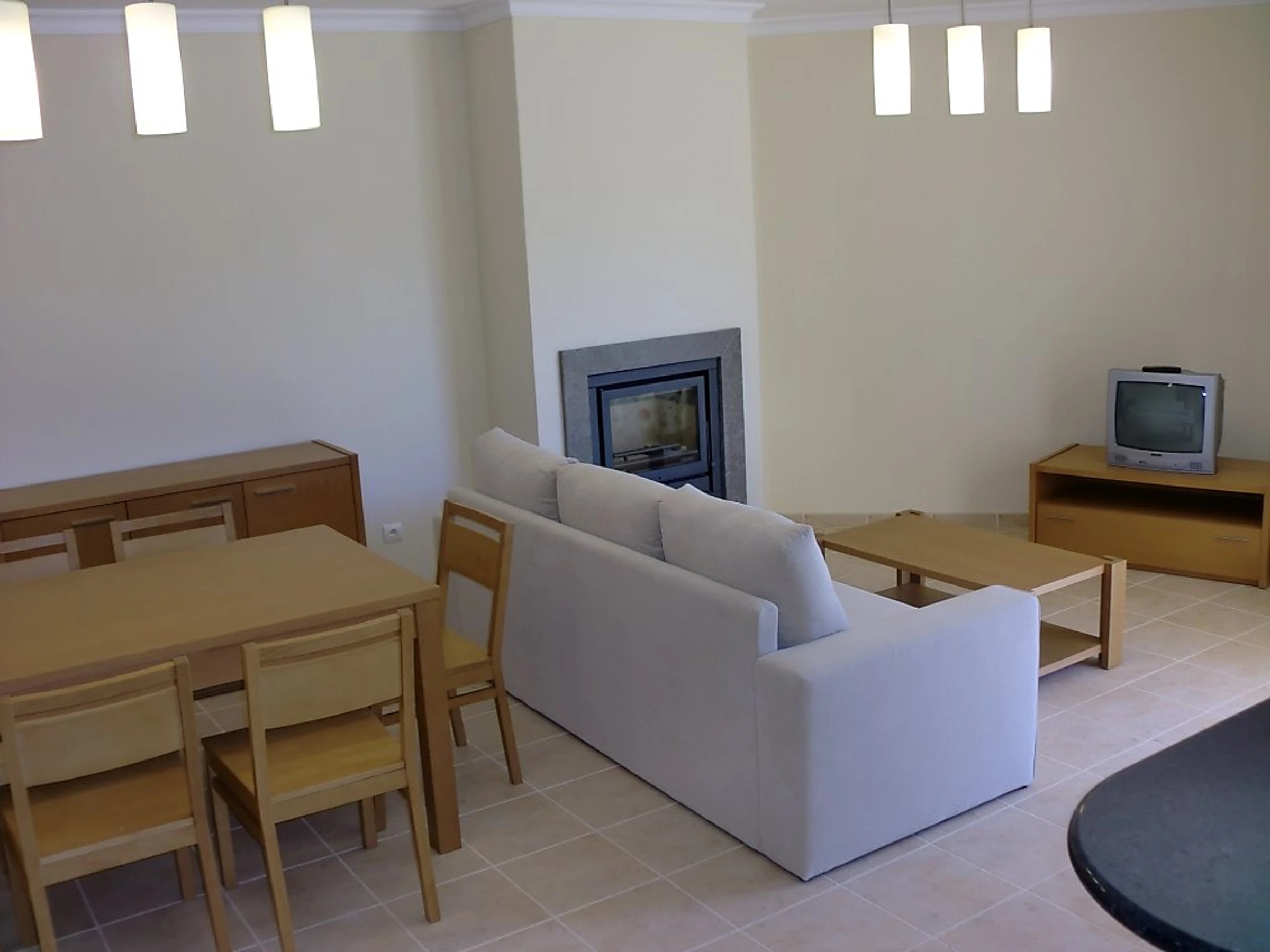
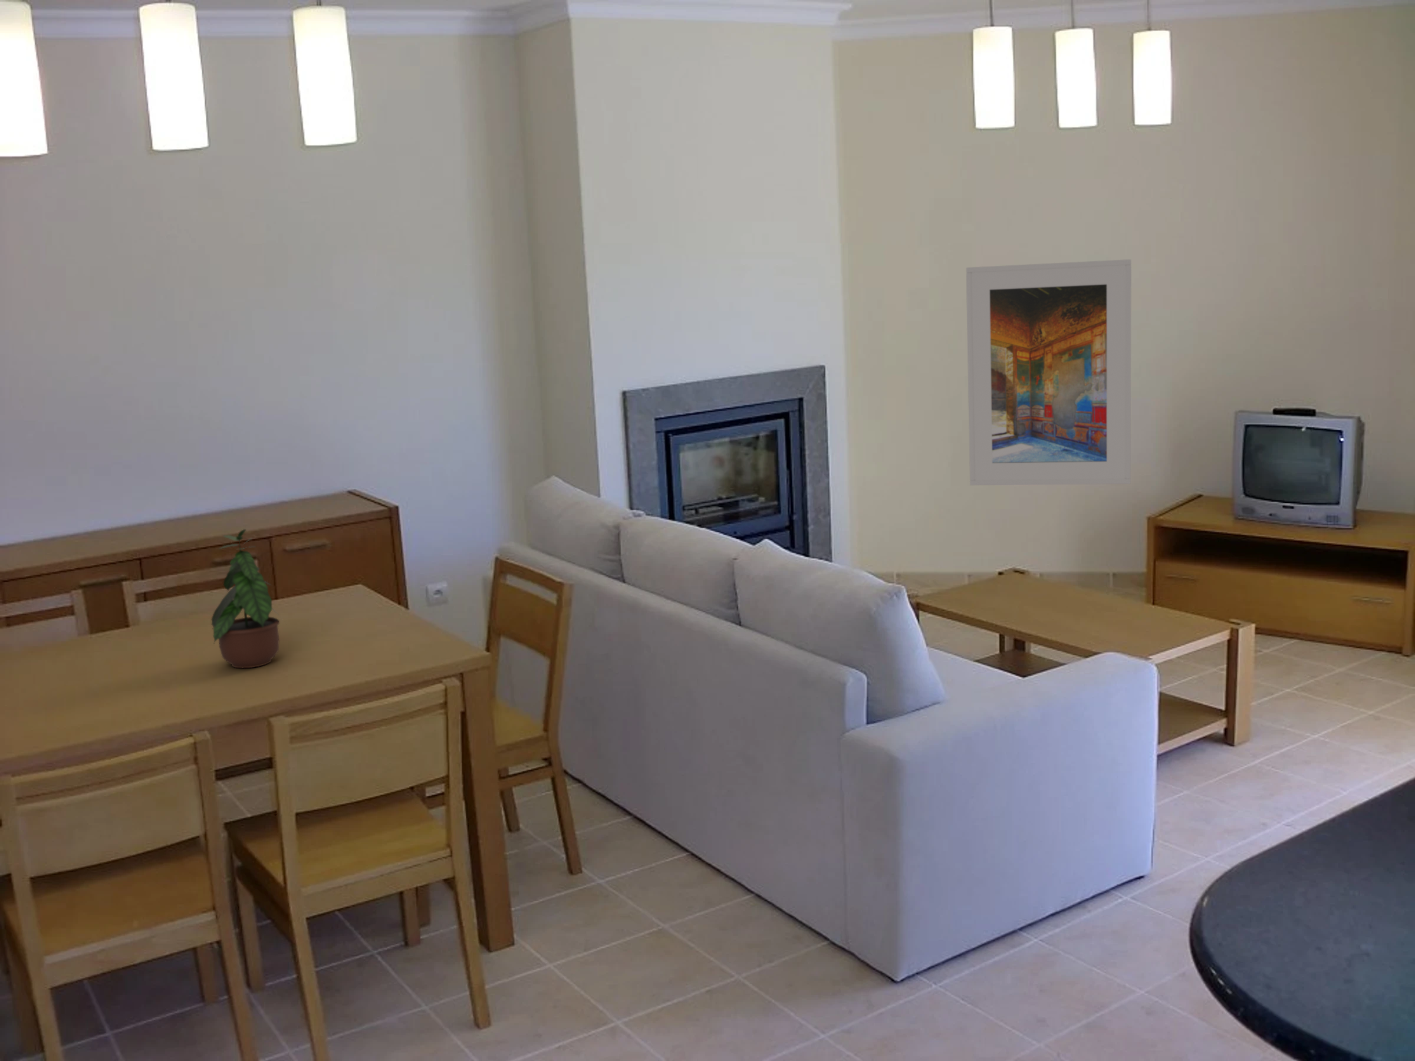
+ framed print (1048, 376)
+ potted plant (244, 596)
